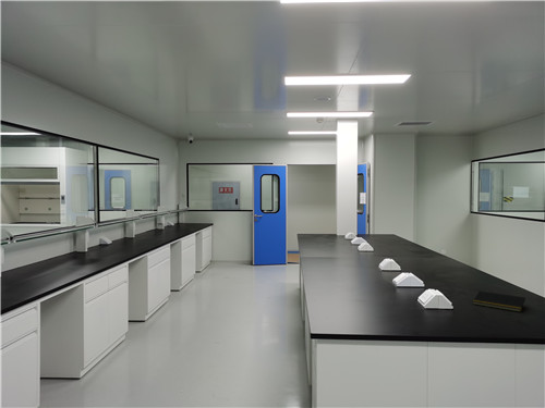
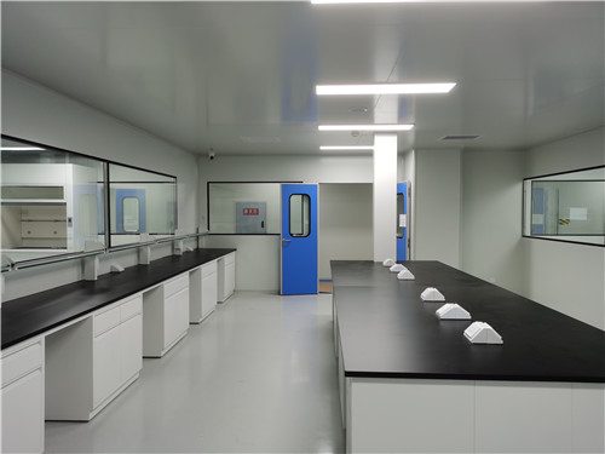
- notepad (498, 300)
